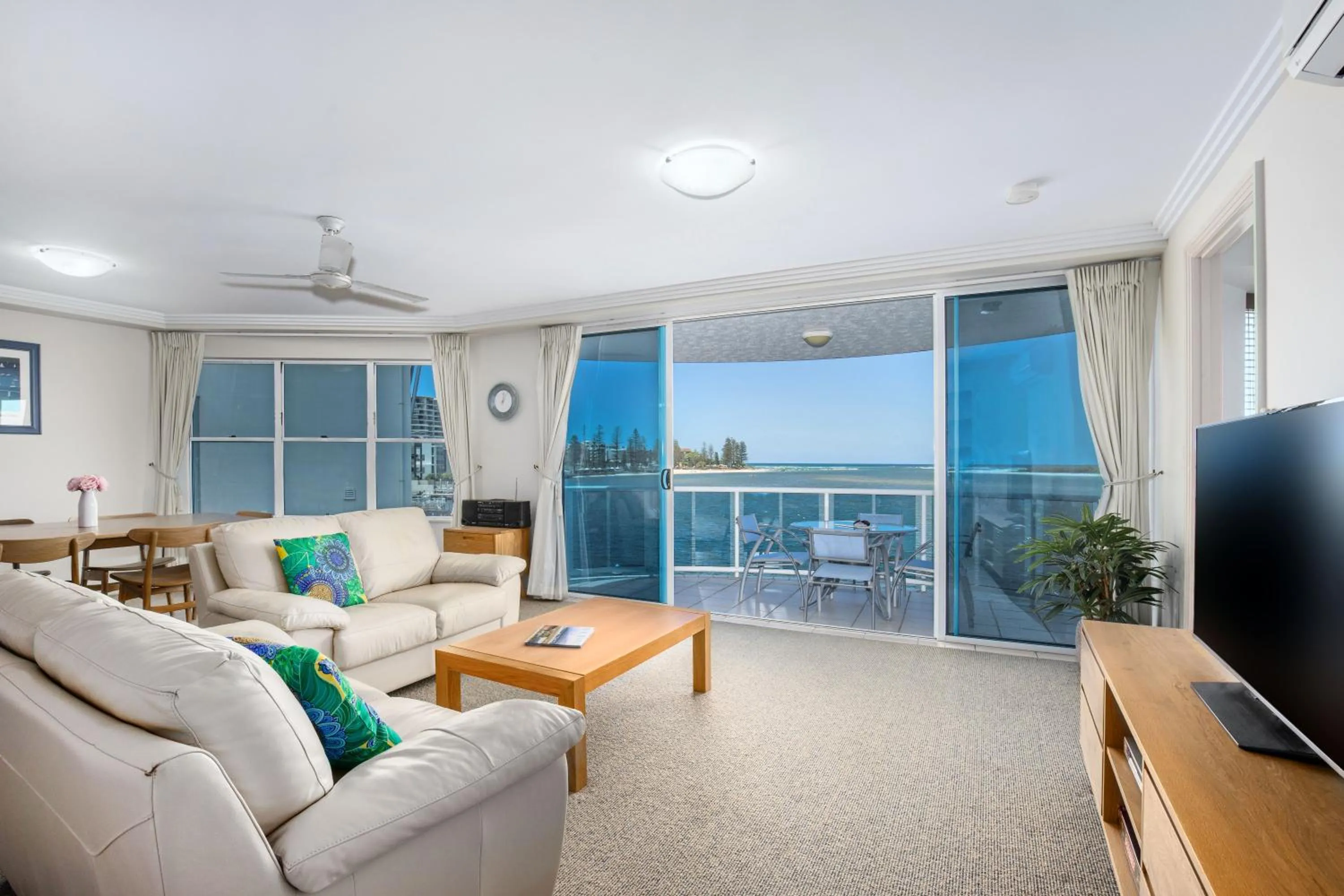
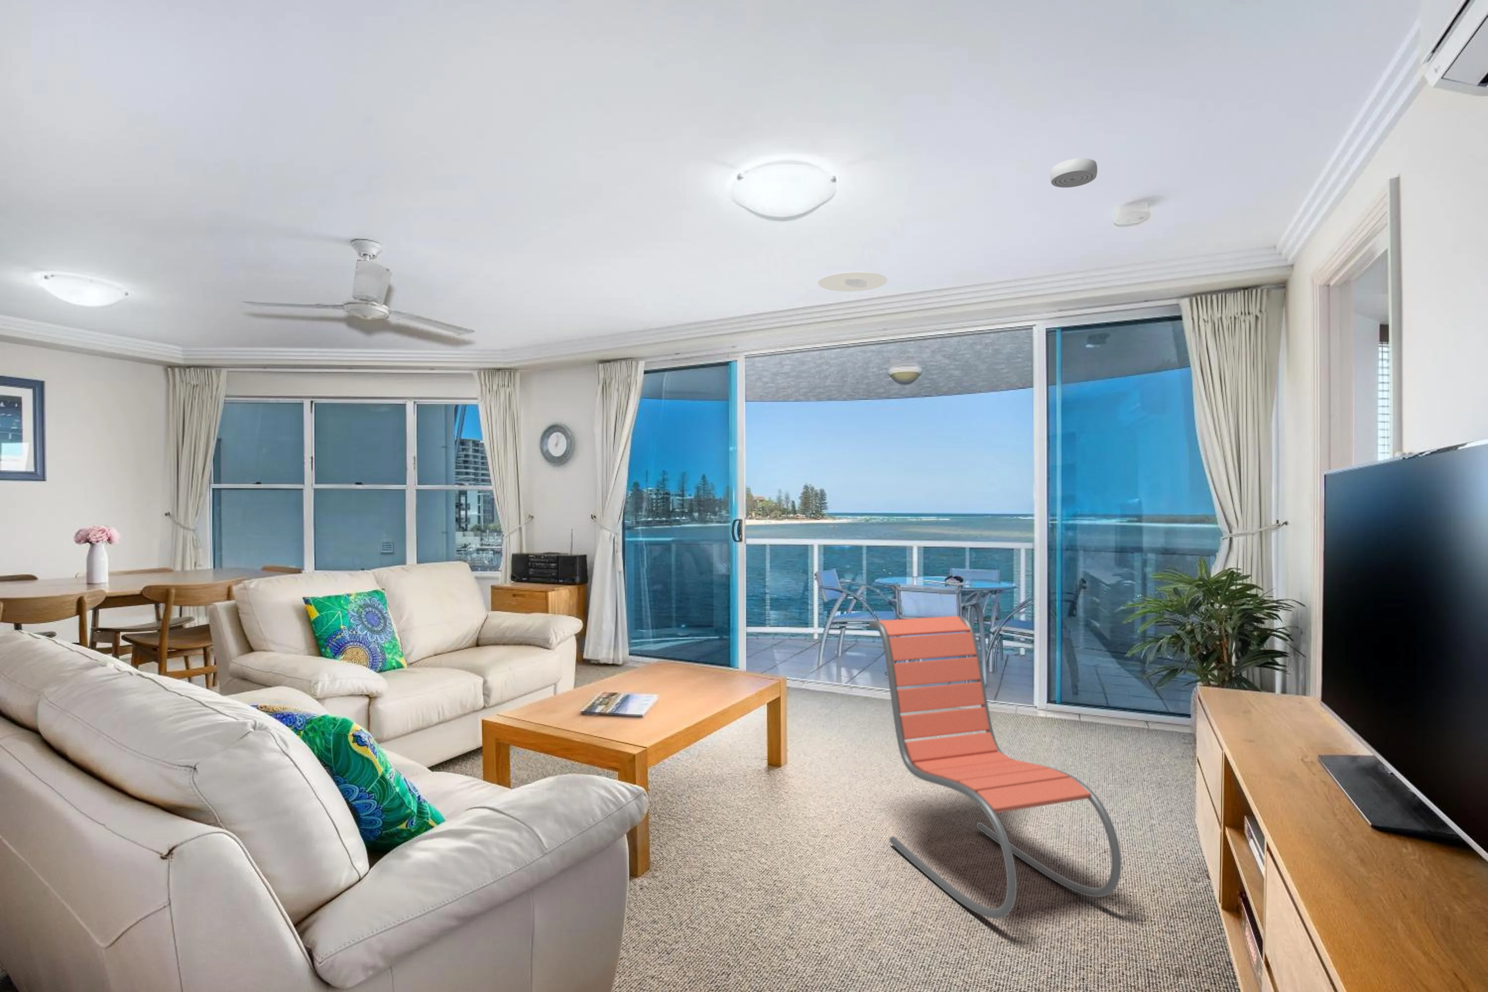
+ recessed light (852, 278)
+ smoke detector (1073, 173)
+ lounge chair (980, 753)
